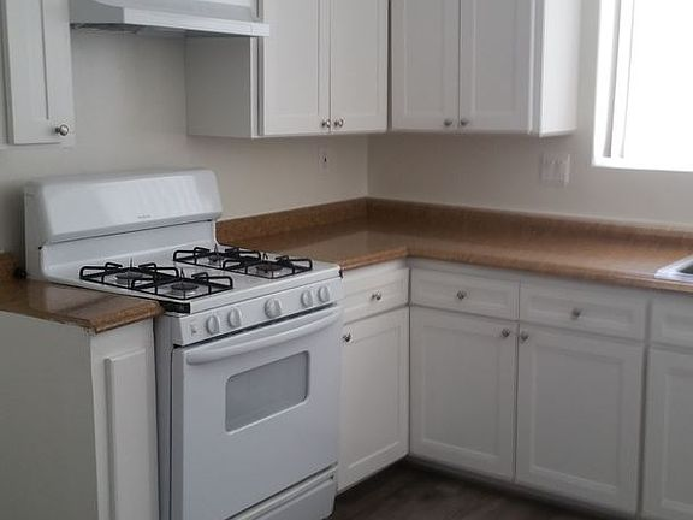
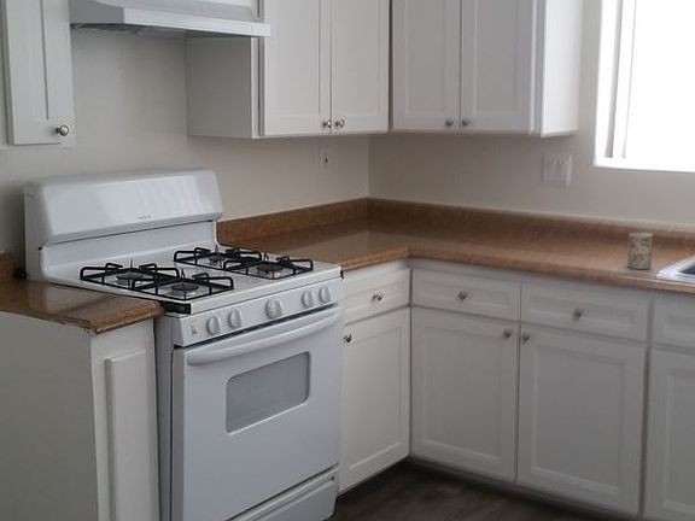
+ mug (638, 250)
